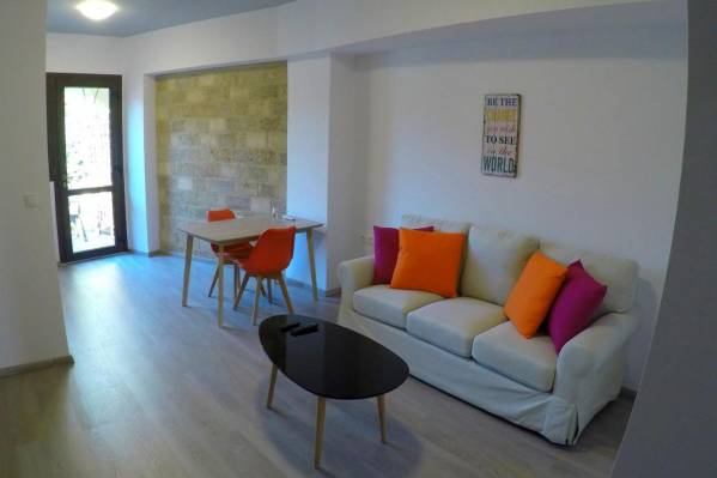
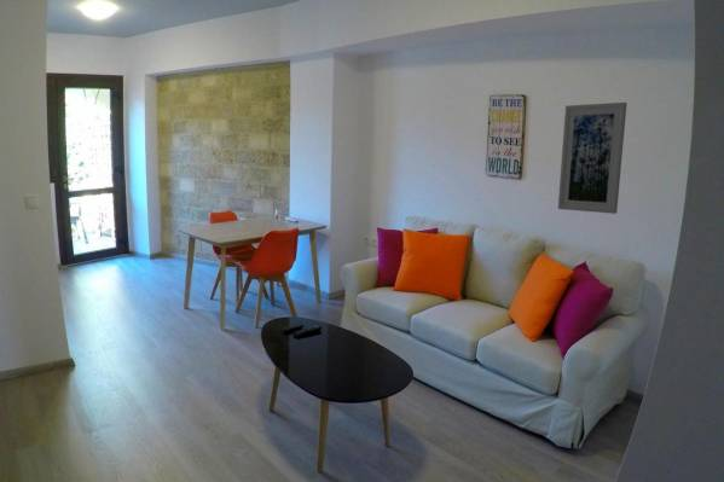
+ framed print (590, 158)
